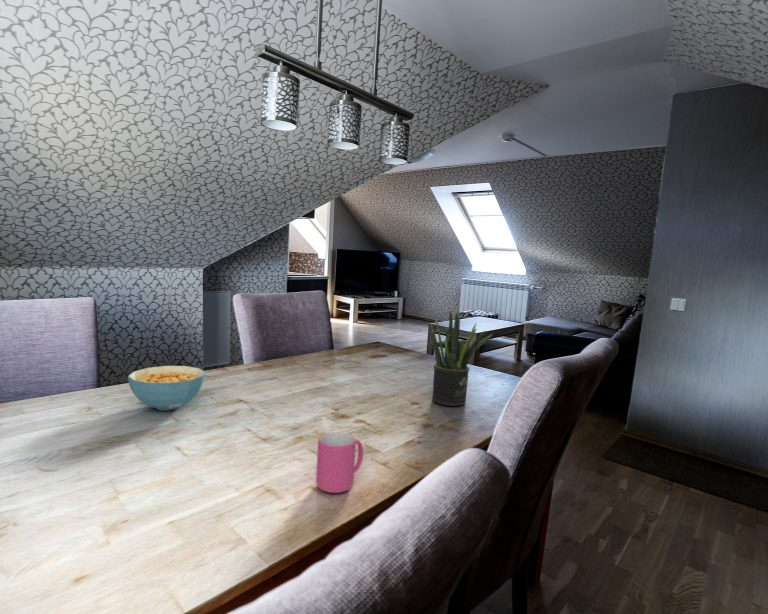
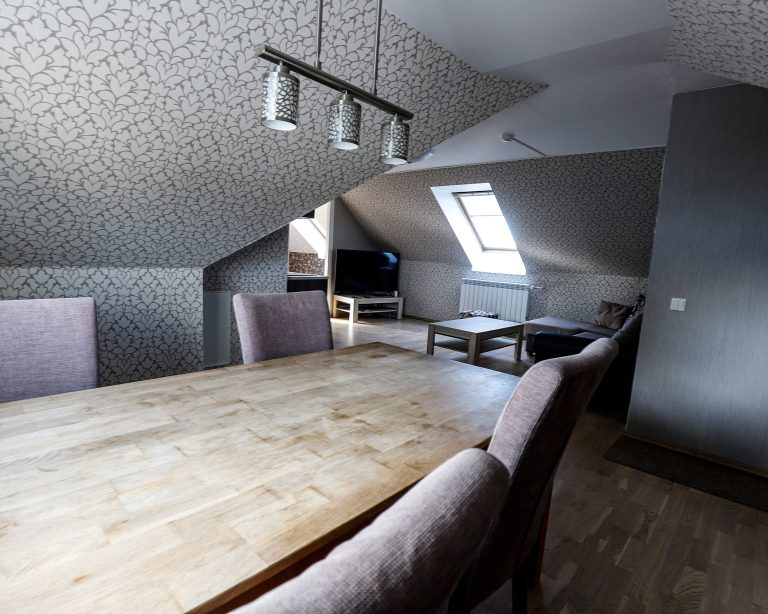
- mug (341, 460)
- potted plant (457, 357)
- cereal bowl (167, 390)
